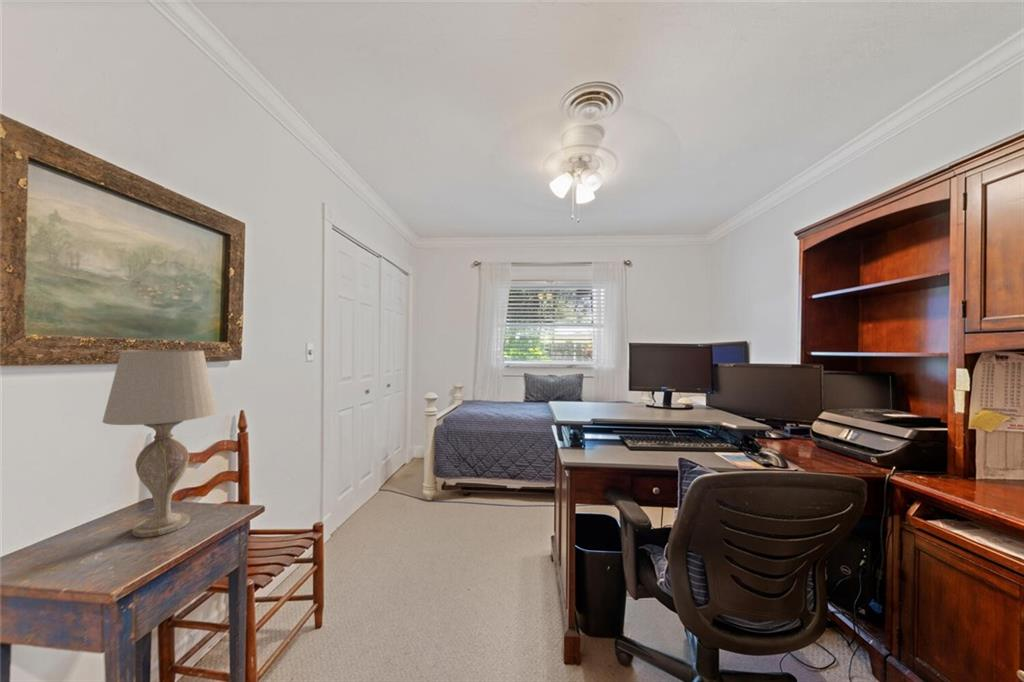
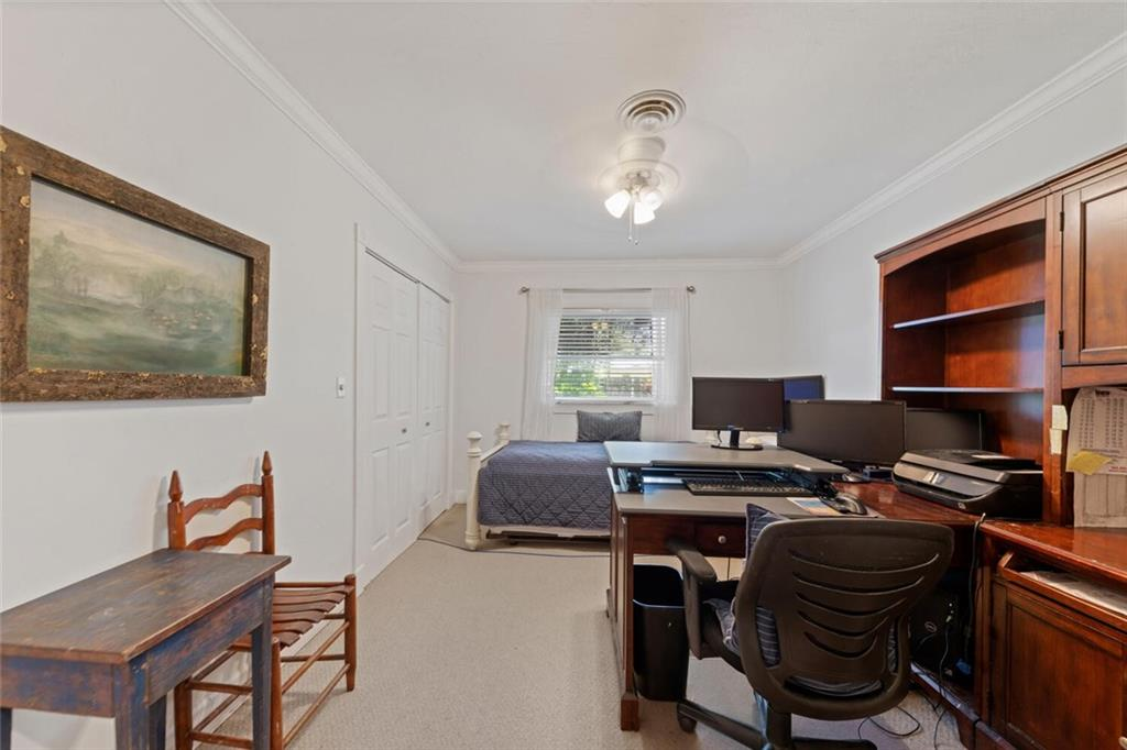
- table lamp (162, 438)
